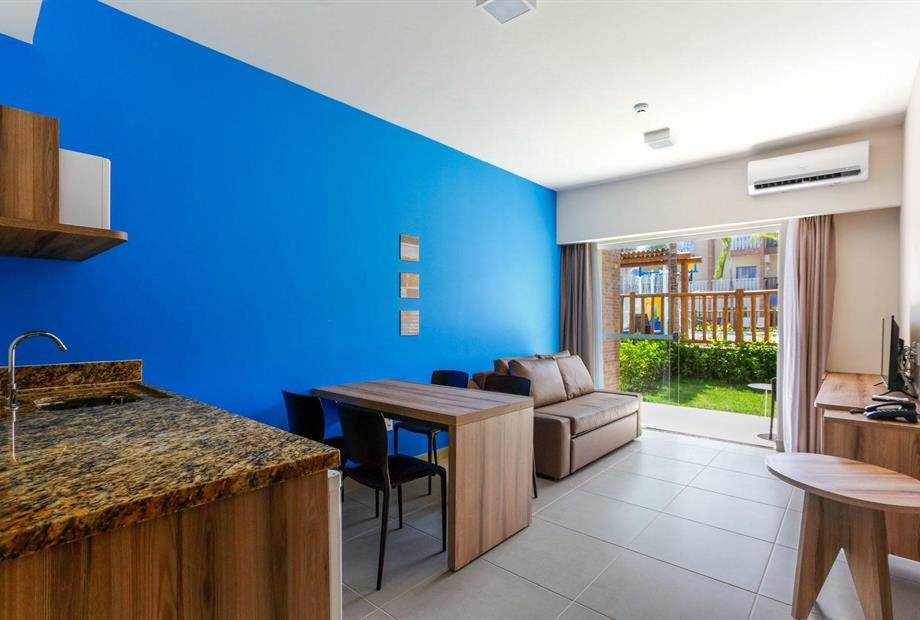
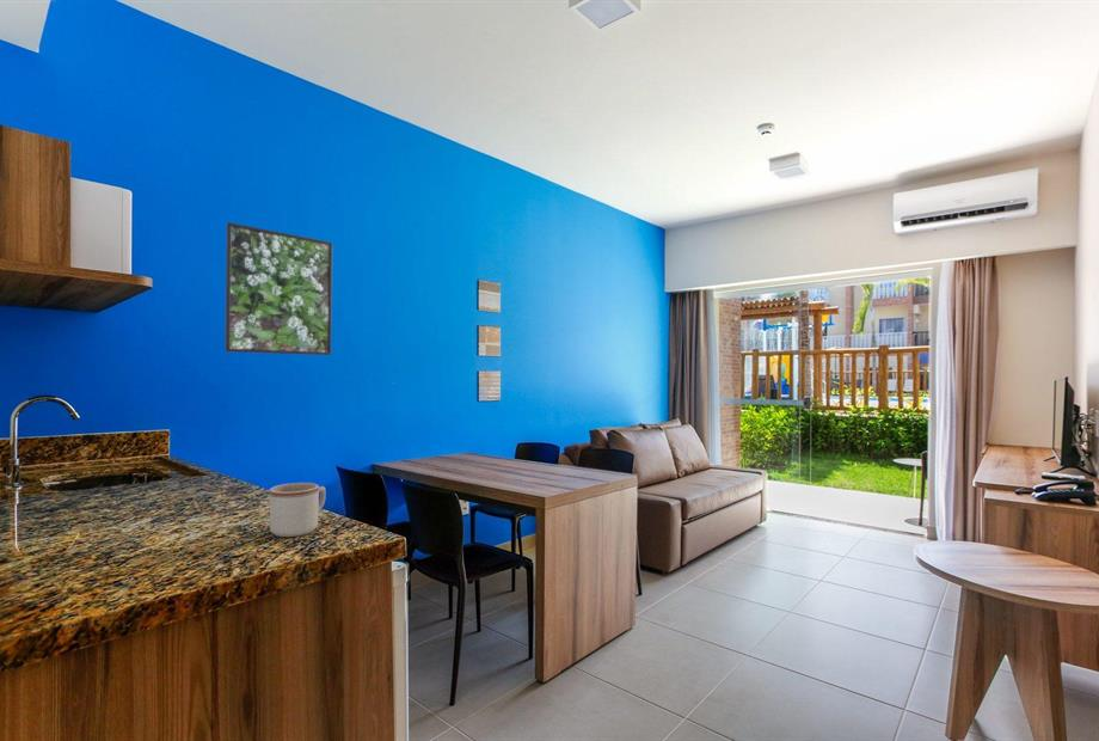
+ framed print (282, 293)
+ mug (300, 507)
